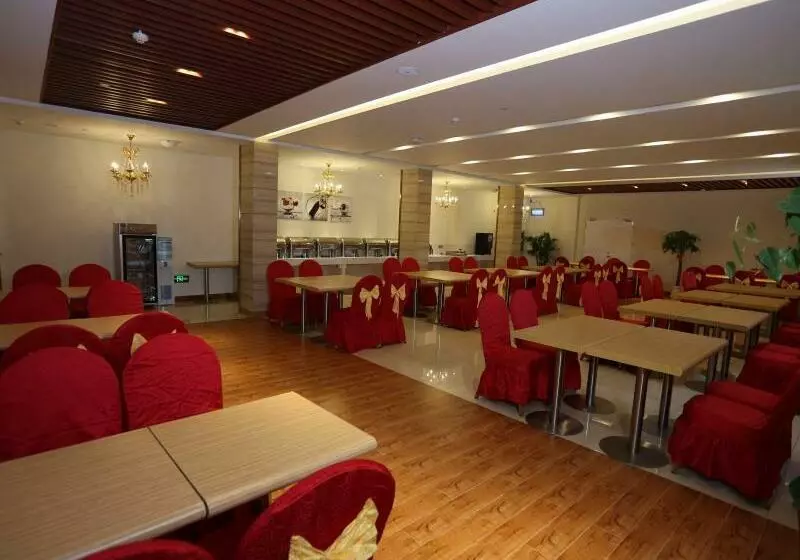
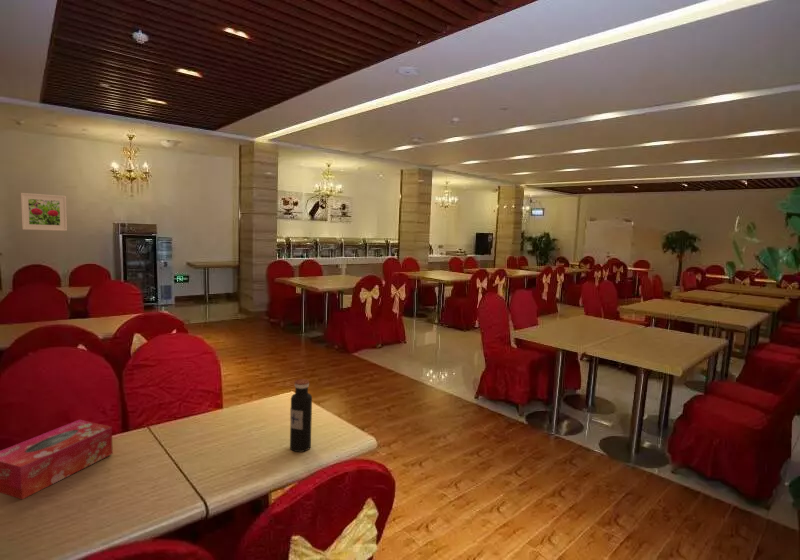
+ water bottle (301, 414)
+ tissue box (53, 455)
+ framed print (44, 212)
